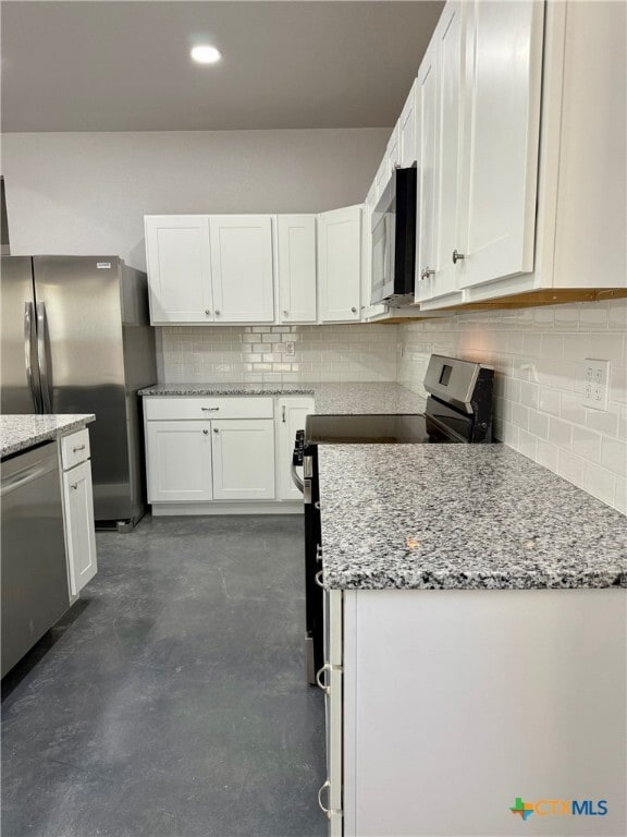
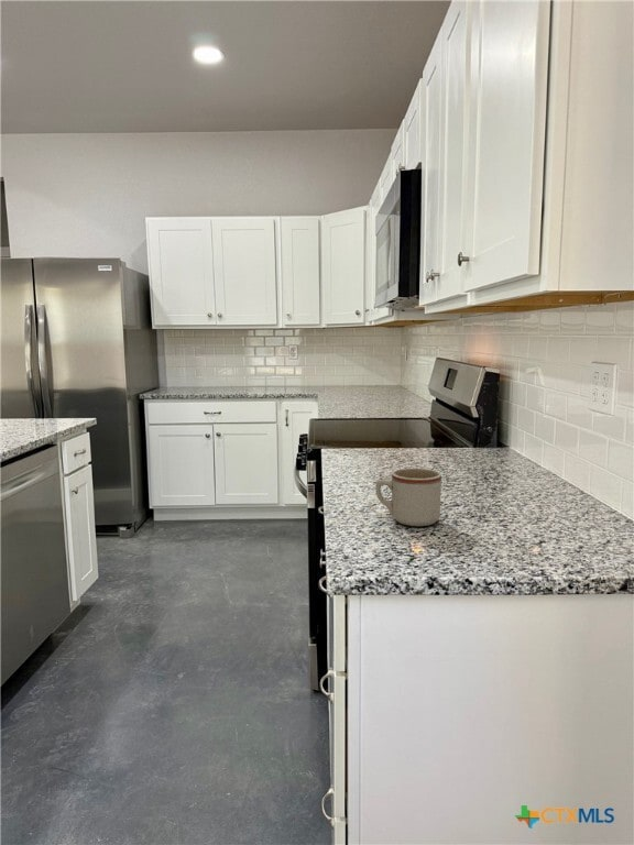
+ mug (407, 496)
